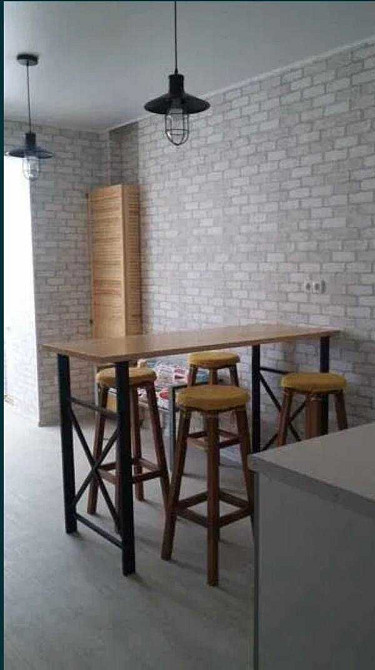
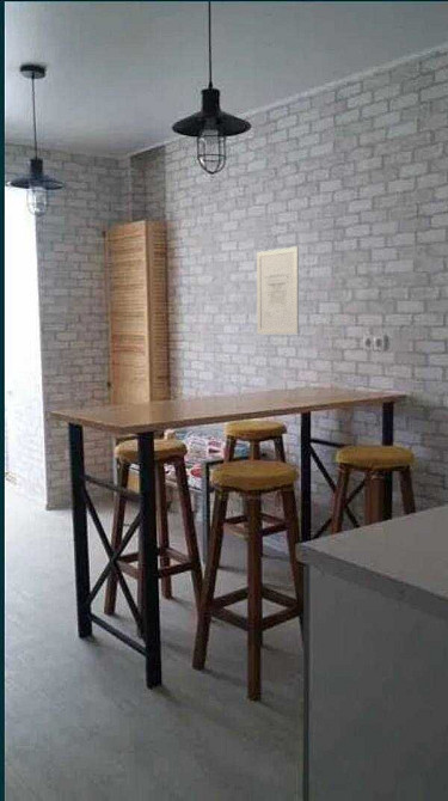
+ wall art (277, 292)
